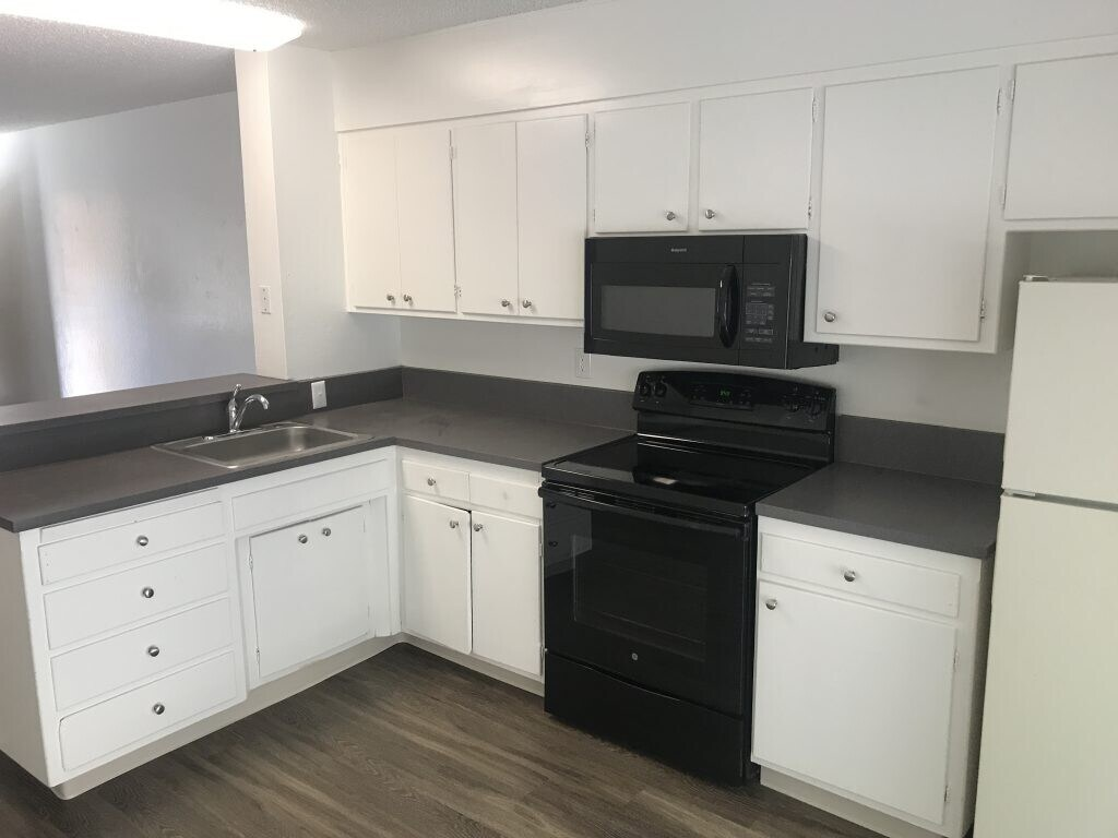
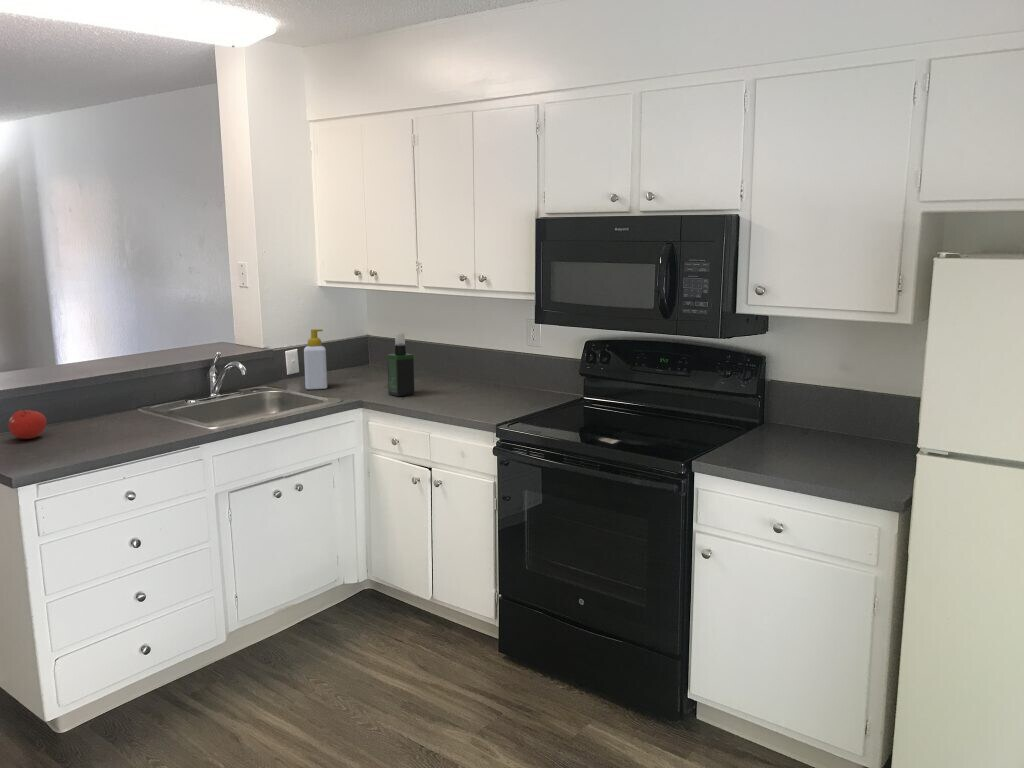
+ fruit (27, 422)
+ soap bottle (315, 358)
+ spray bottle (400, 363)
